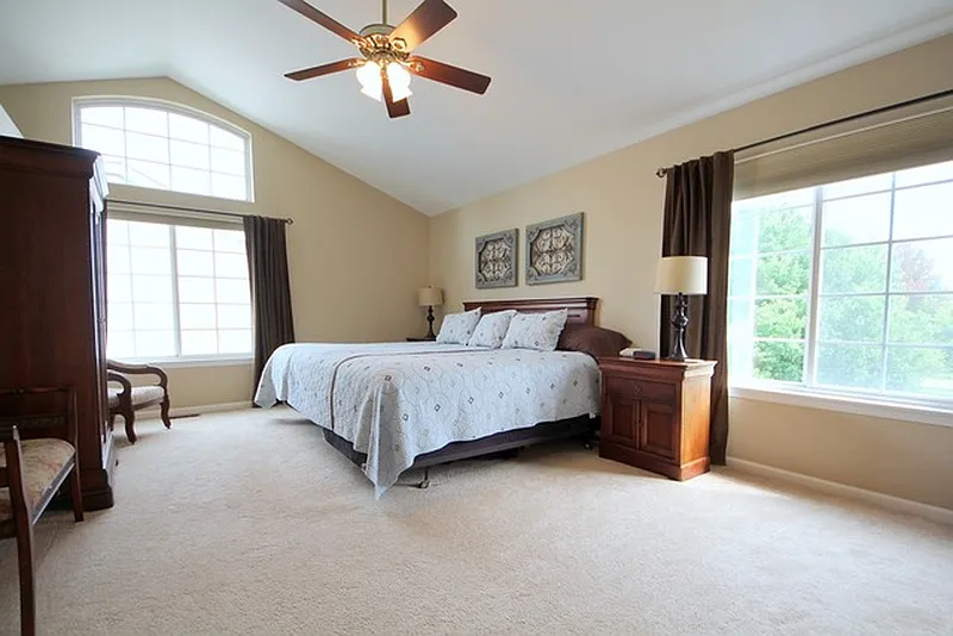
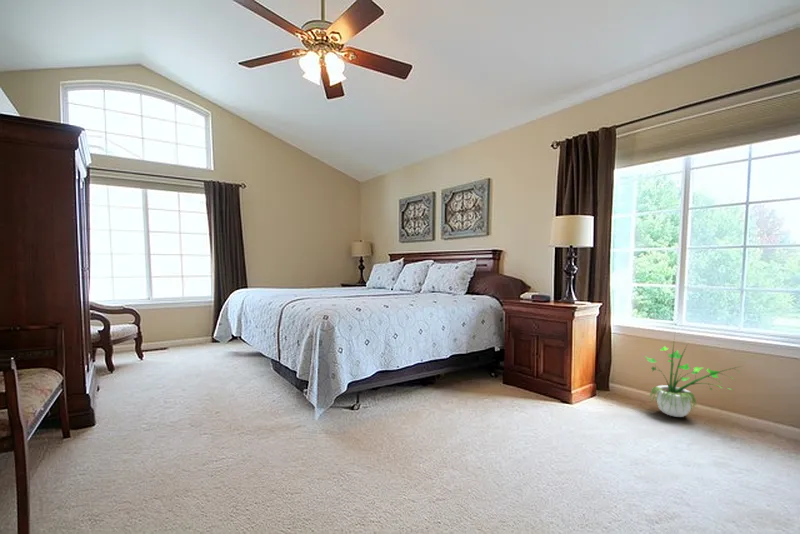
+ potted plant (688, 378)
